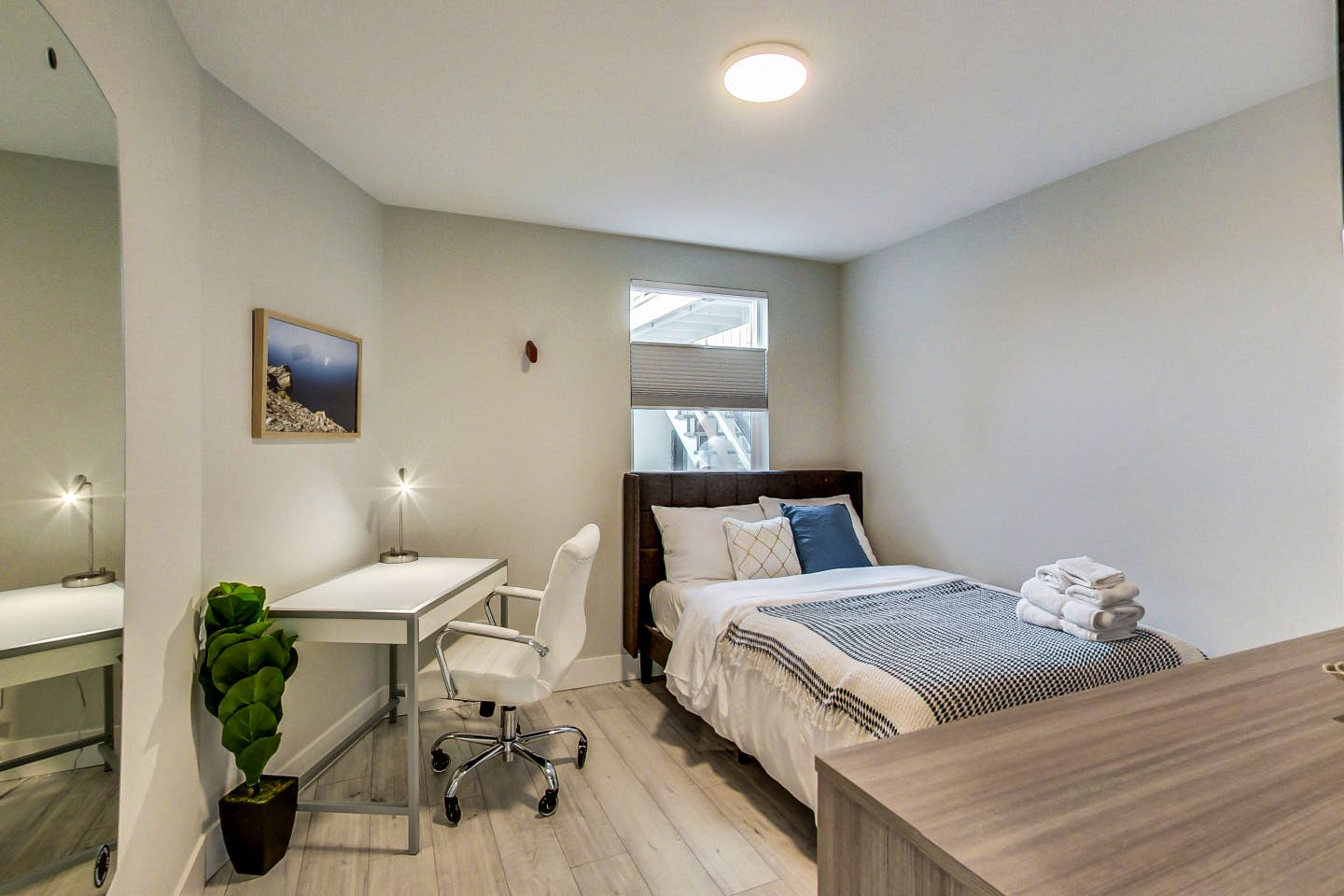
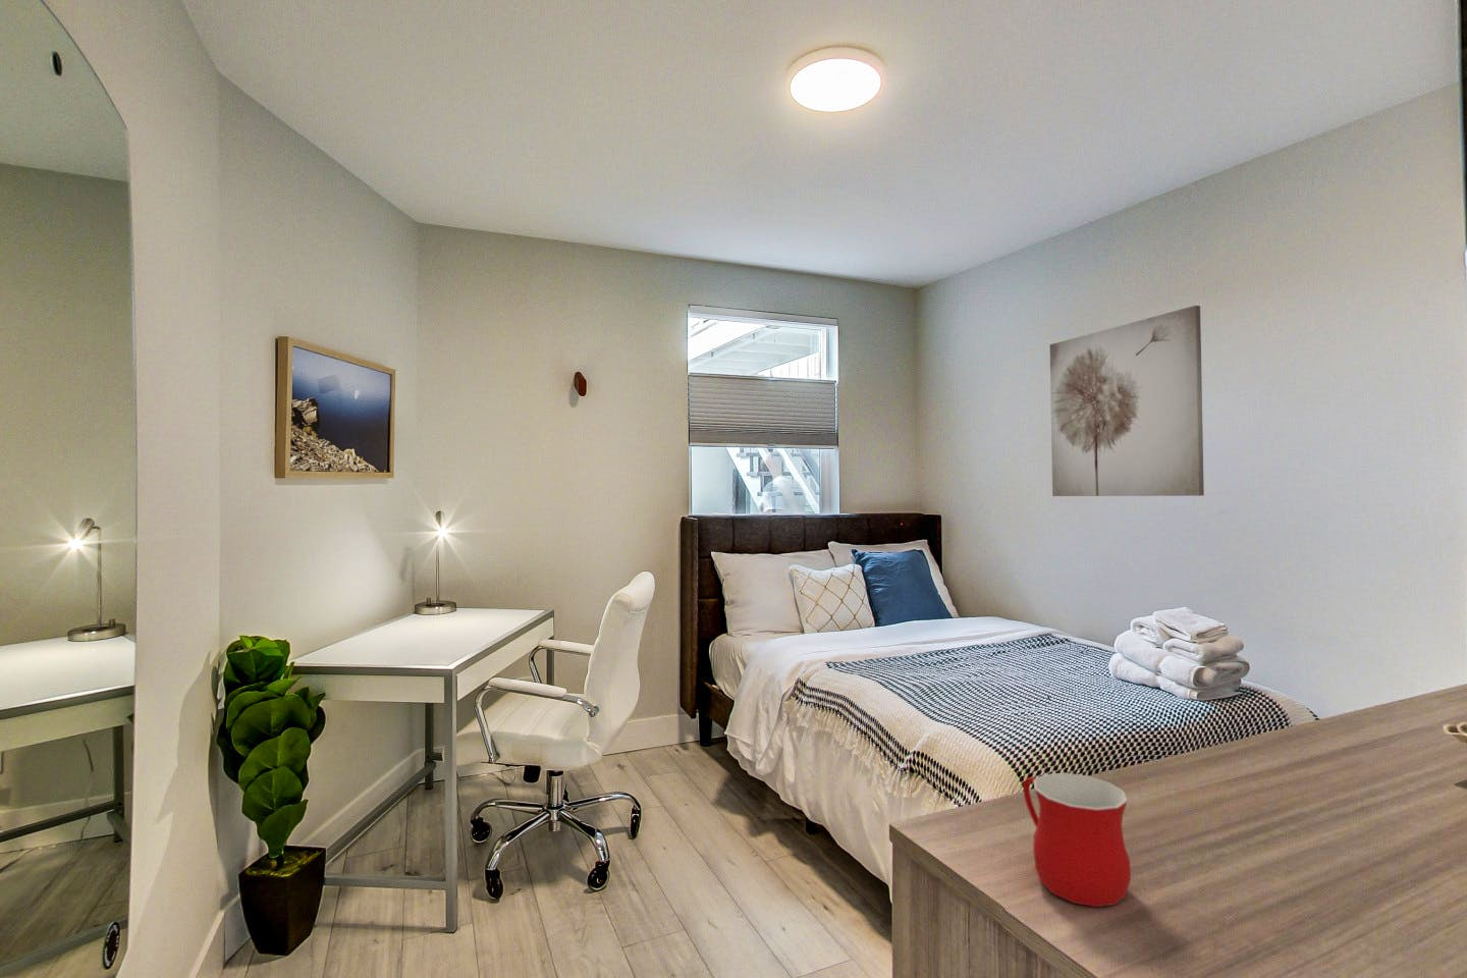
+ mug (1069, 832)
+ wall art (1118, 412)
